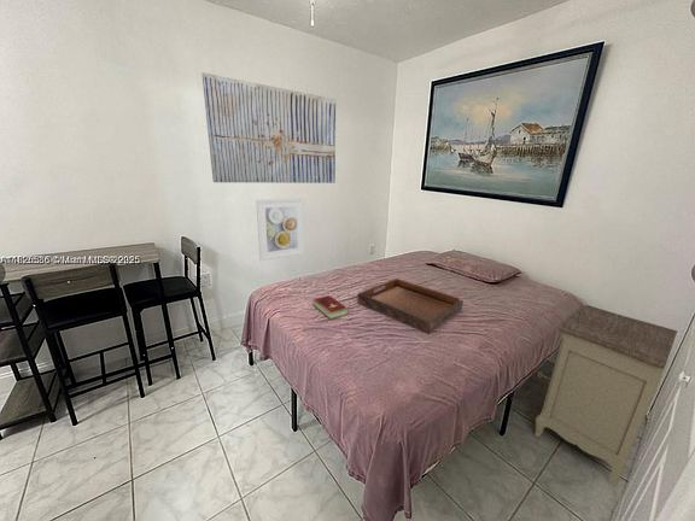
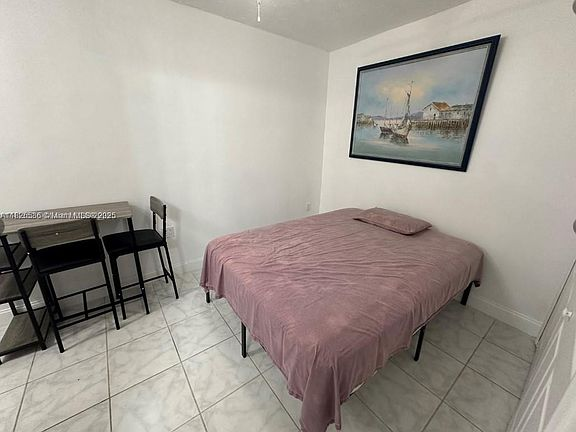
- nightstand (591, 382)
- wall art (279, 137)
- serving tray (409, 302)
- hardcover book (329, 305)
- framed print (281, 228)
